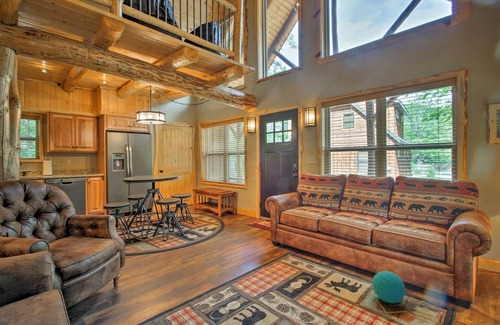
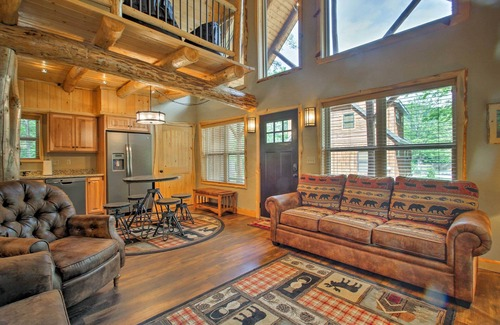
- ball (388, 286)
